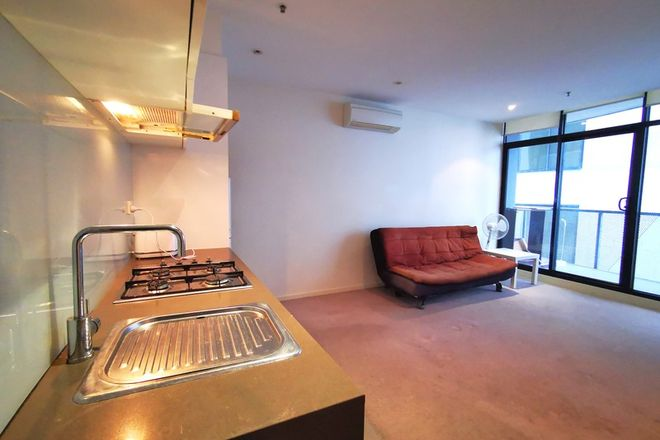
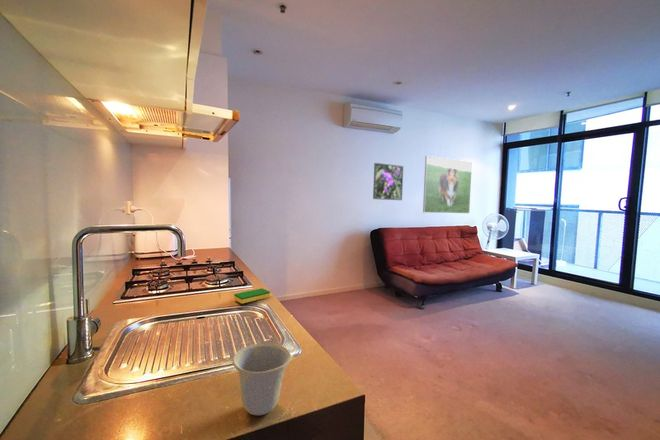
+ dish sponge (252, 295)
+ cup (262, 381)
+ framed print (448, 186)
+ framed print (388, 182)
